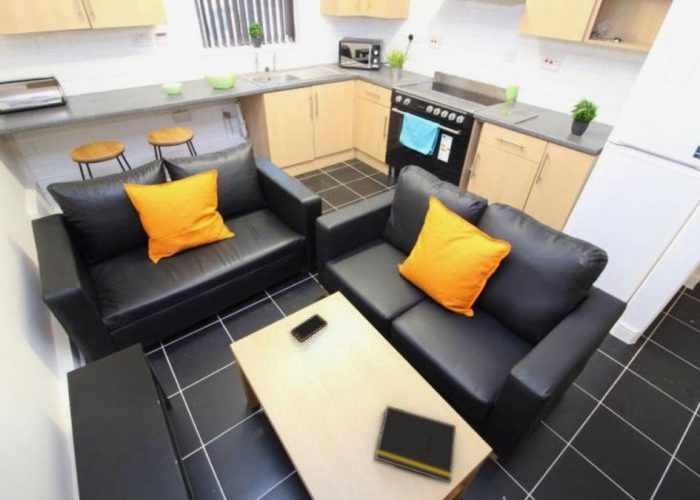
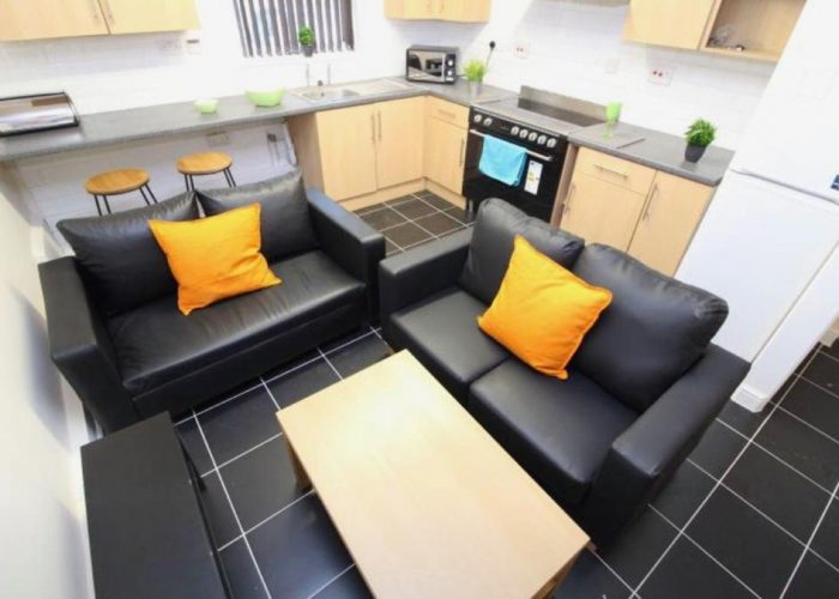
- notepad (416, 441)
- cell phone (309, 327)
